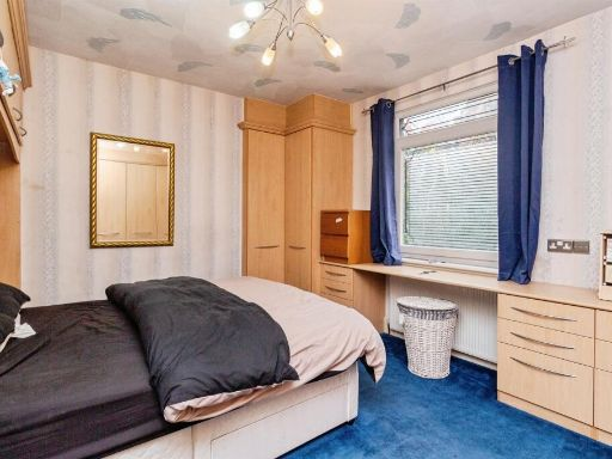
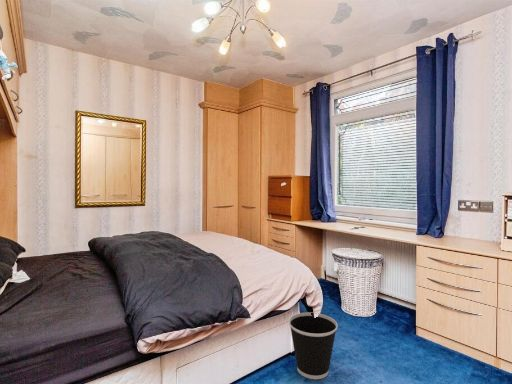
+ wastebasket (312, 345)
